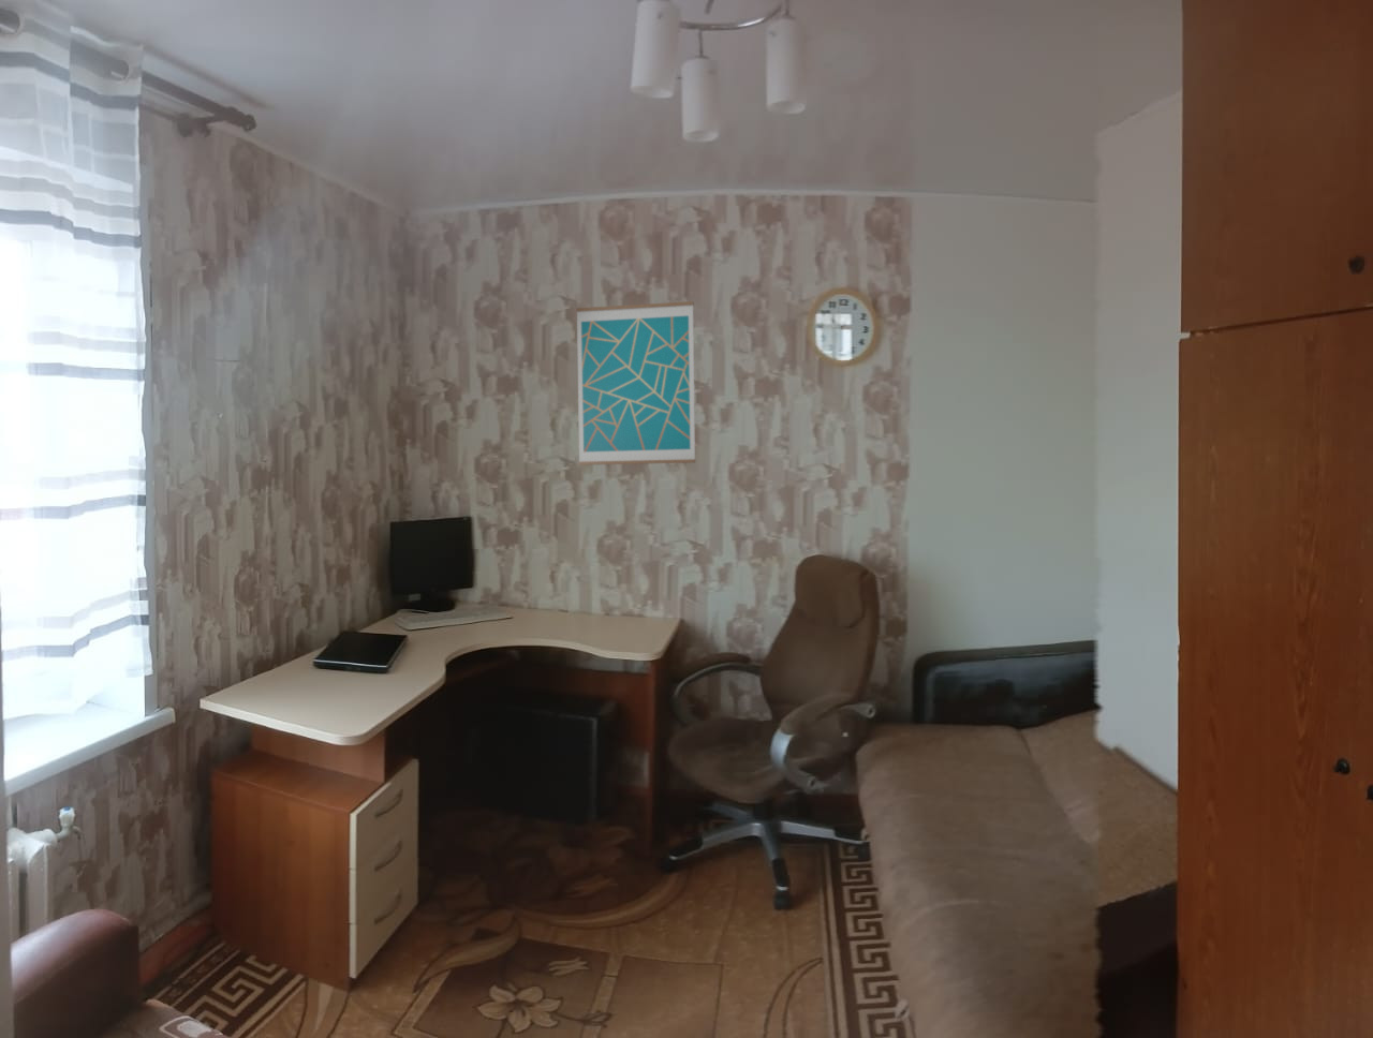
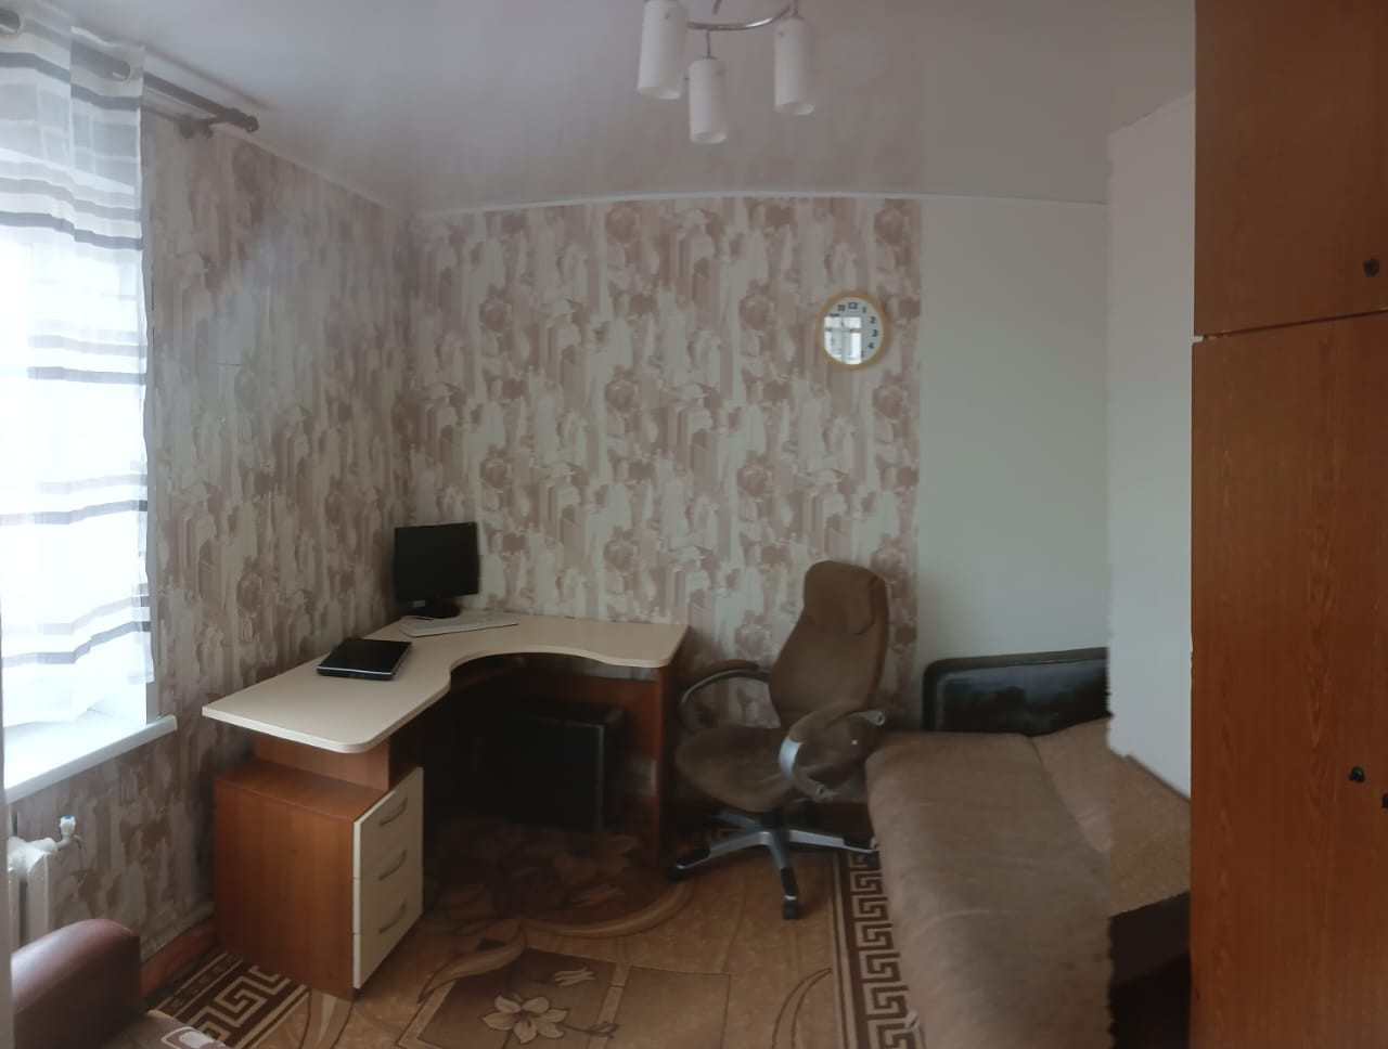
- wall art (635, 384)
